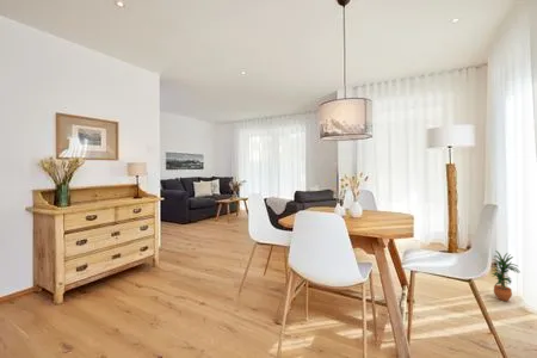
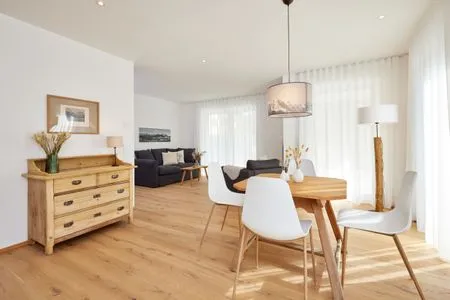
- potted plant (505, 276)
